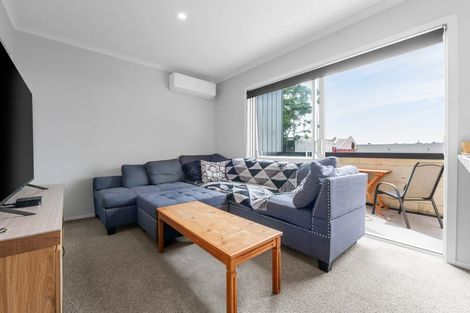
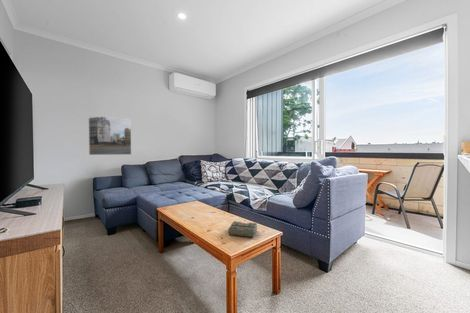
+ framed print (111, 136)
+ diary (243, 228)
